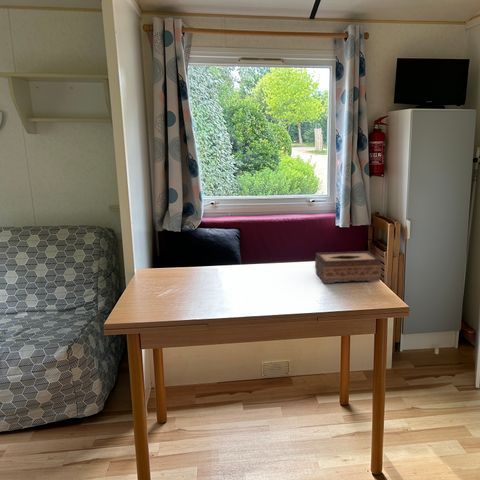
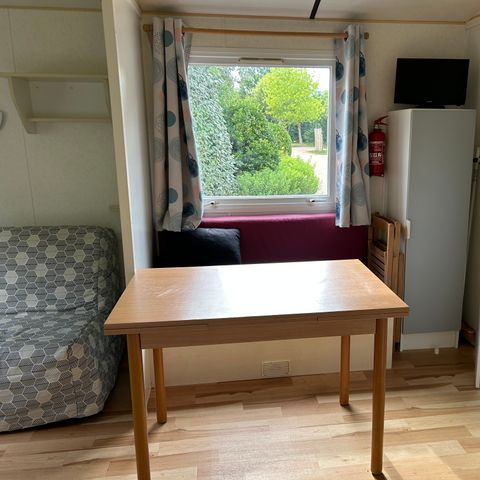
- tissue box (346, 266)
